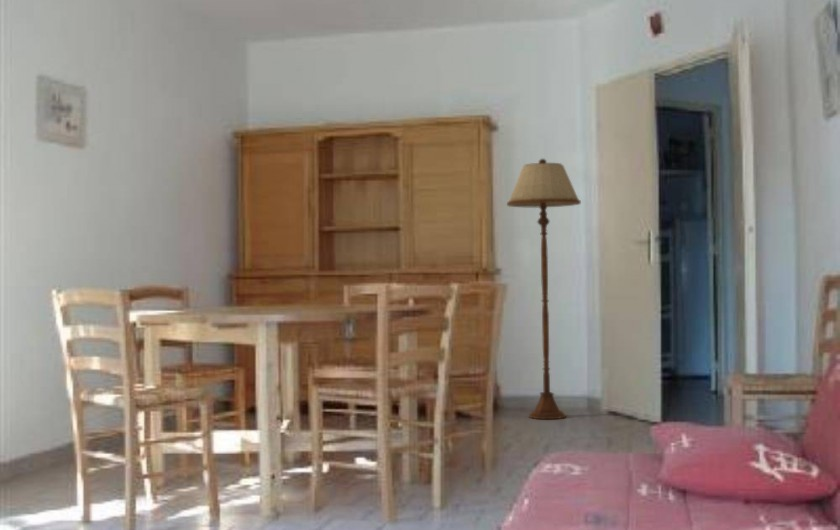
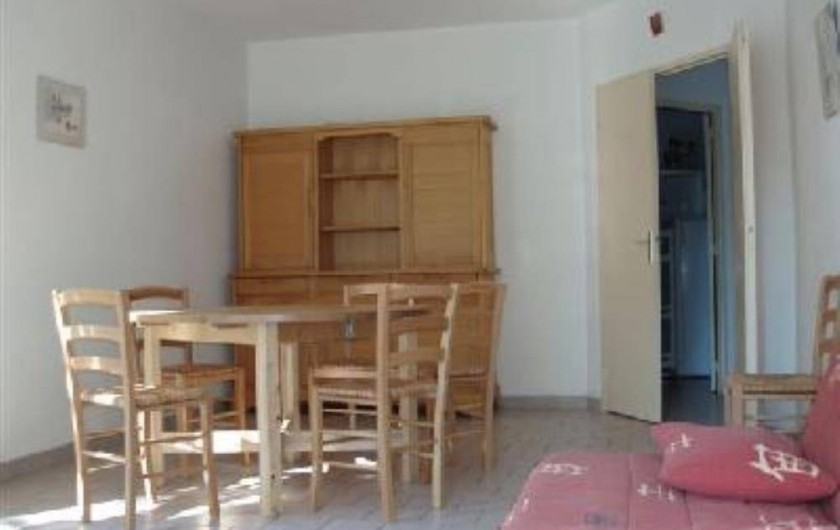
- floor lamp (545, 287)
